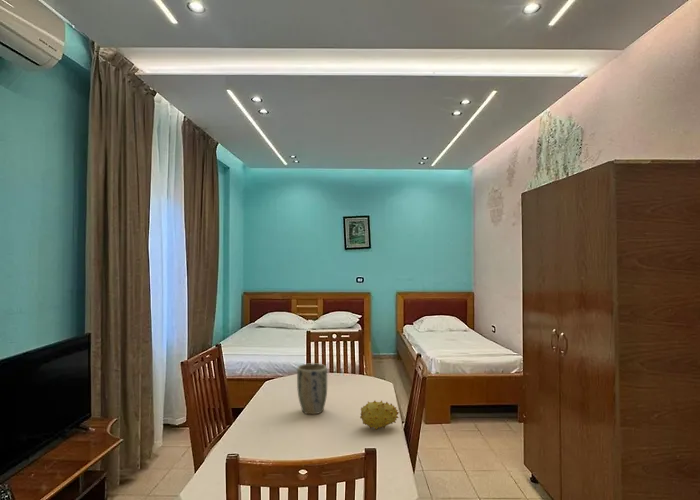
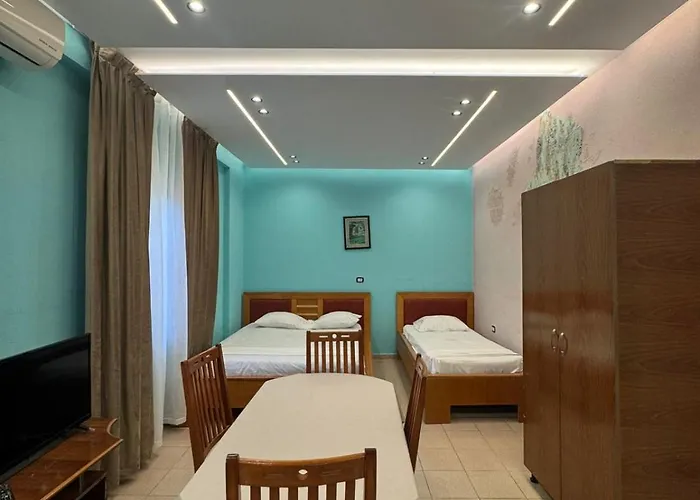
- fruit (379, 413)
- plant pot (312, 388)
